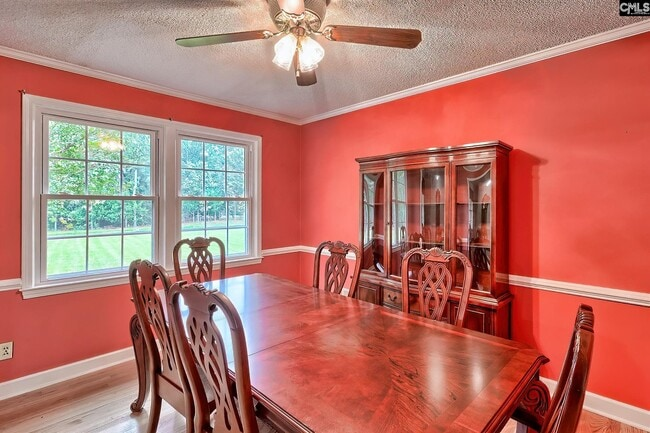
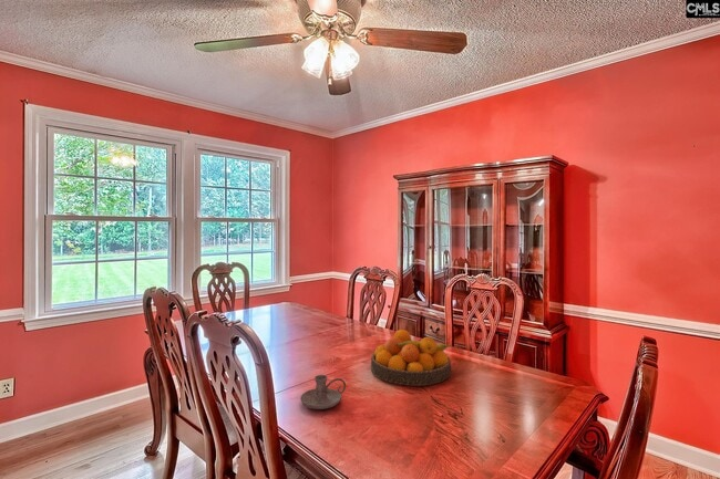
+ candle holder (325, 388)
+ fruit bowl (410, 352)
